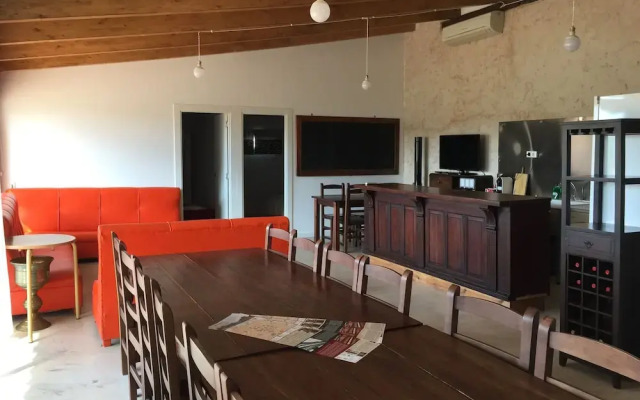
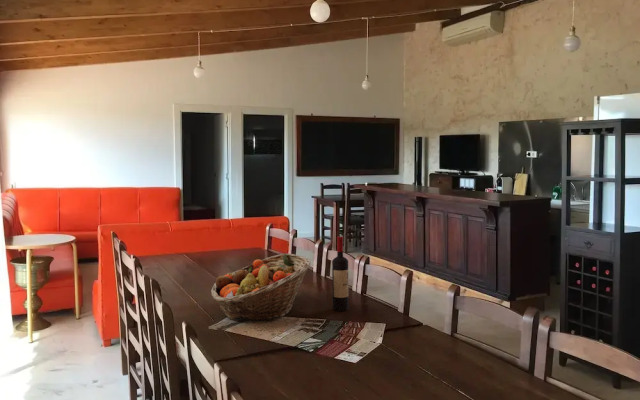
+ fruit basket (261, 284)
+ wine bottle (340, 273)
